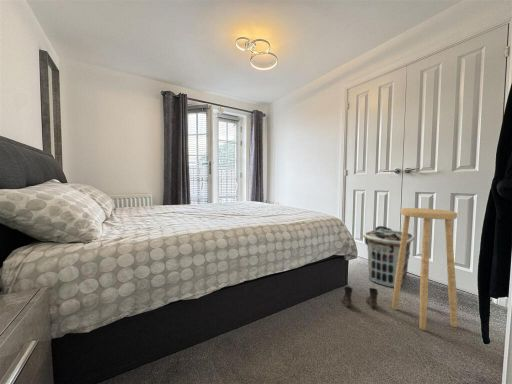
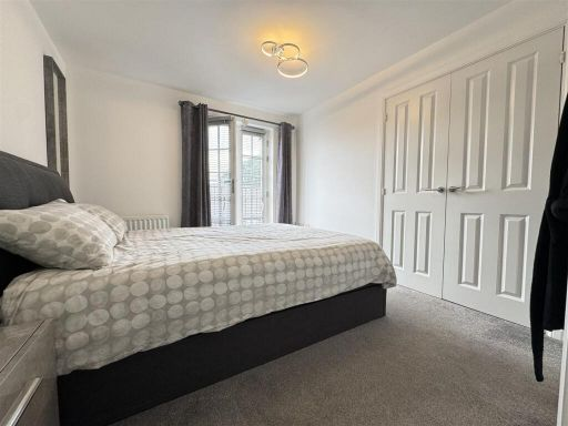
- boots (351, 293)
- clothes hamper (388, 252)
- stool (424, 264)
